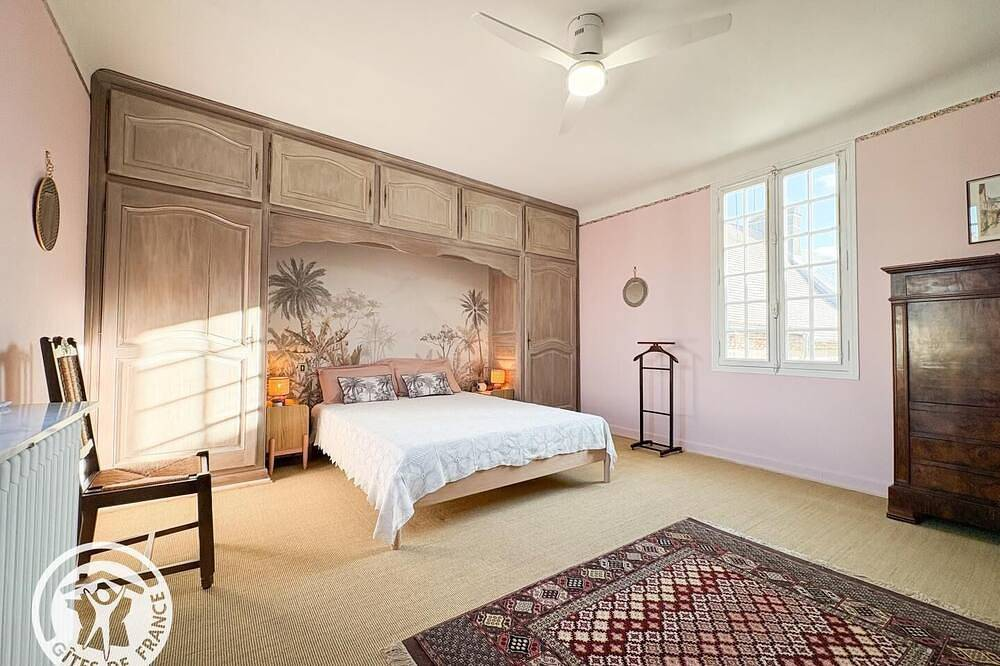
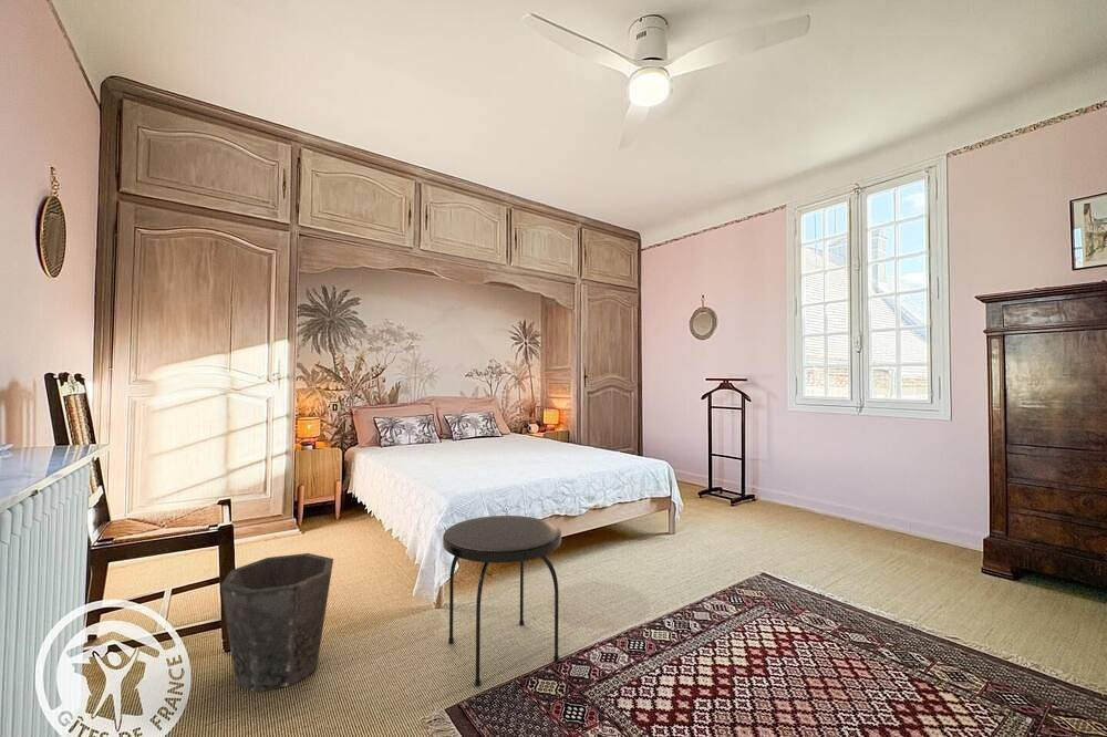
+ side table (520, 590)
+ waste bin (280, 620)
